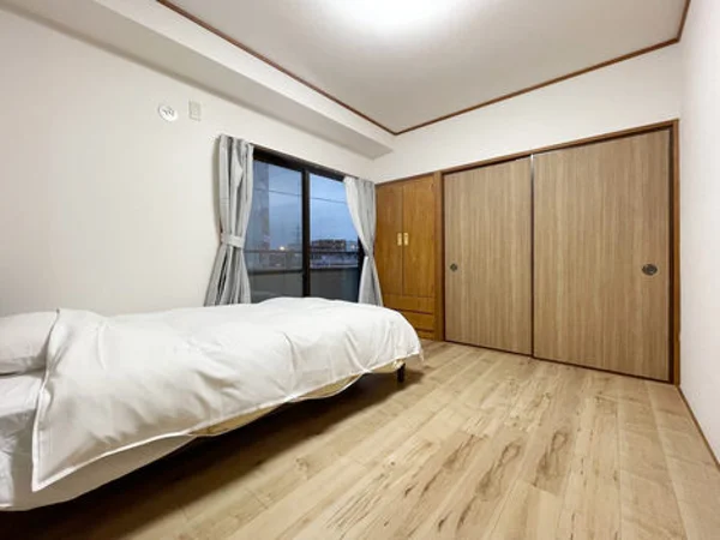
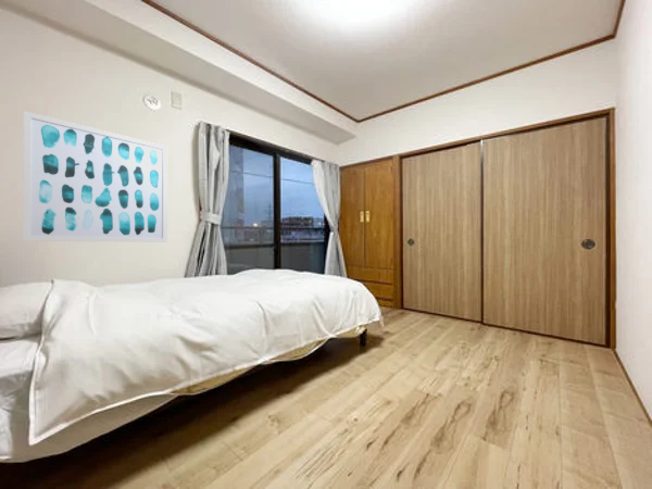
+ wall art (105, 186)
